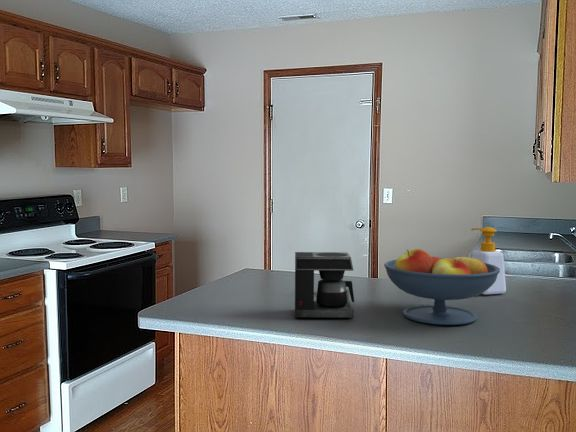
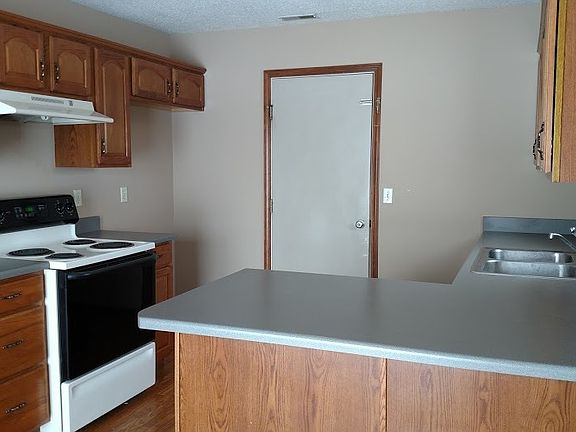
- soap bottle (483, 258)
- fruit bowl (440, 282)
- coffee maker (322, 276)
